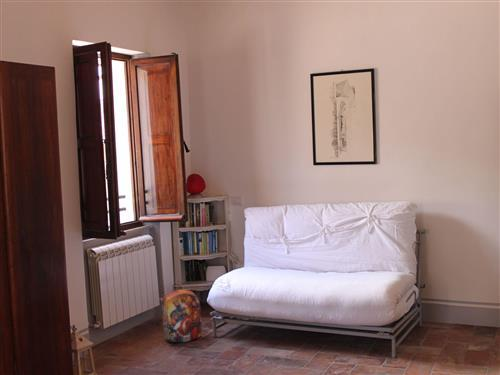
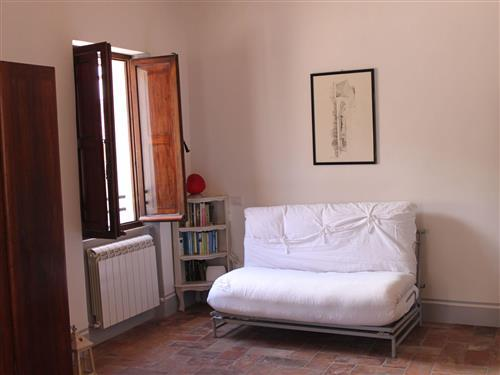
- backpack (181, 312)
